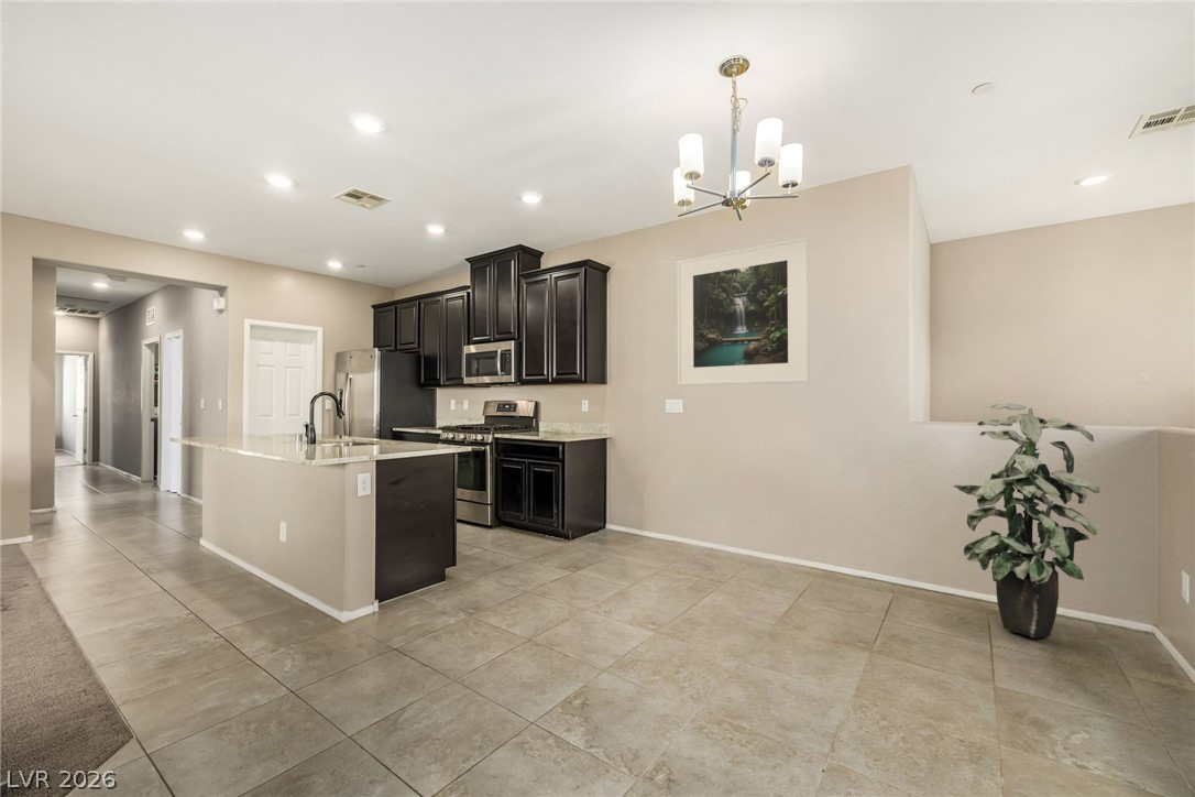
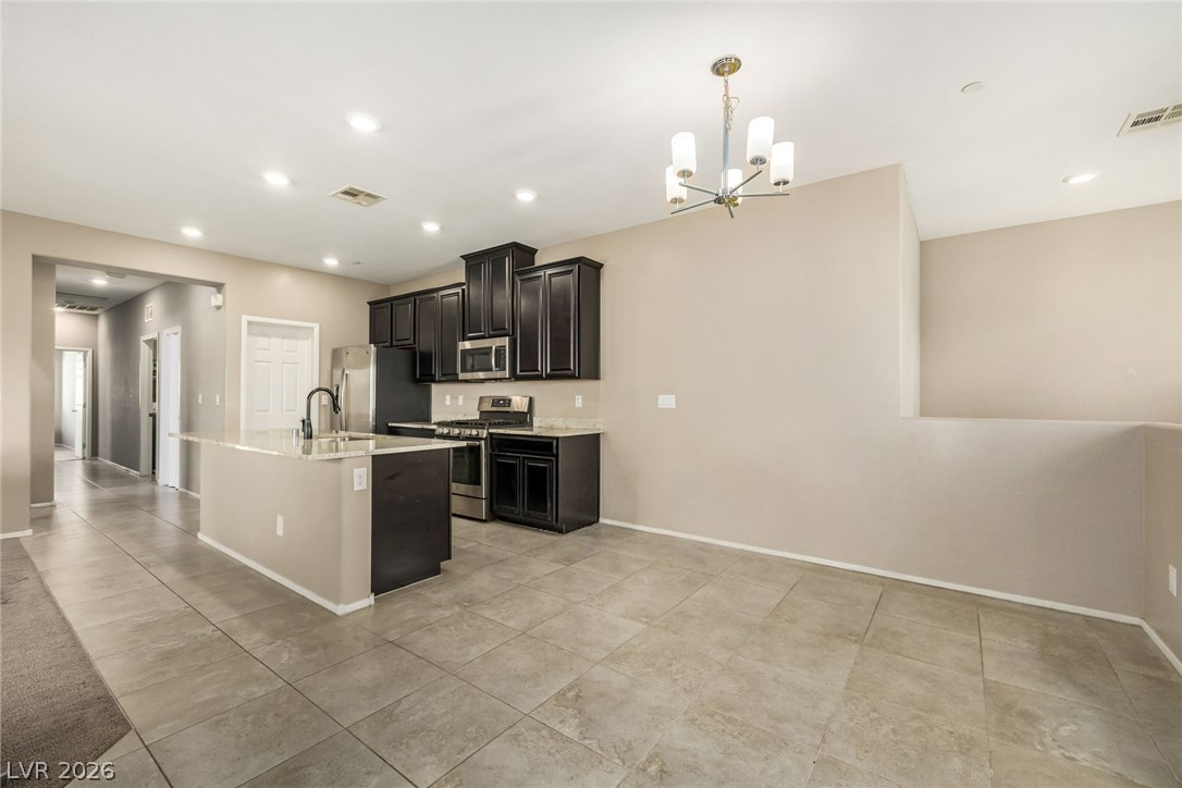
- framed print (737, 316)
- indoor plant (1021, 515)
